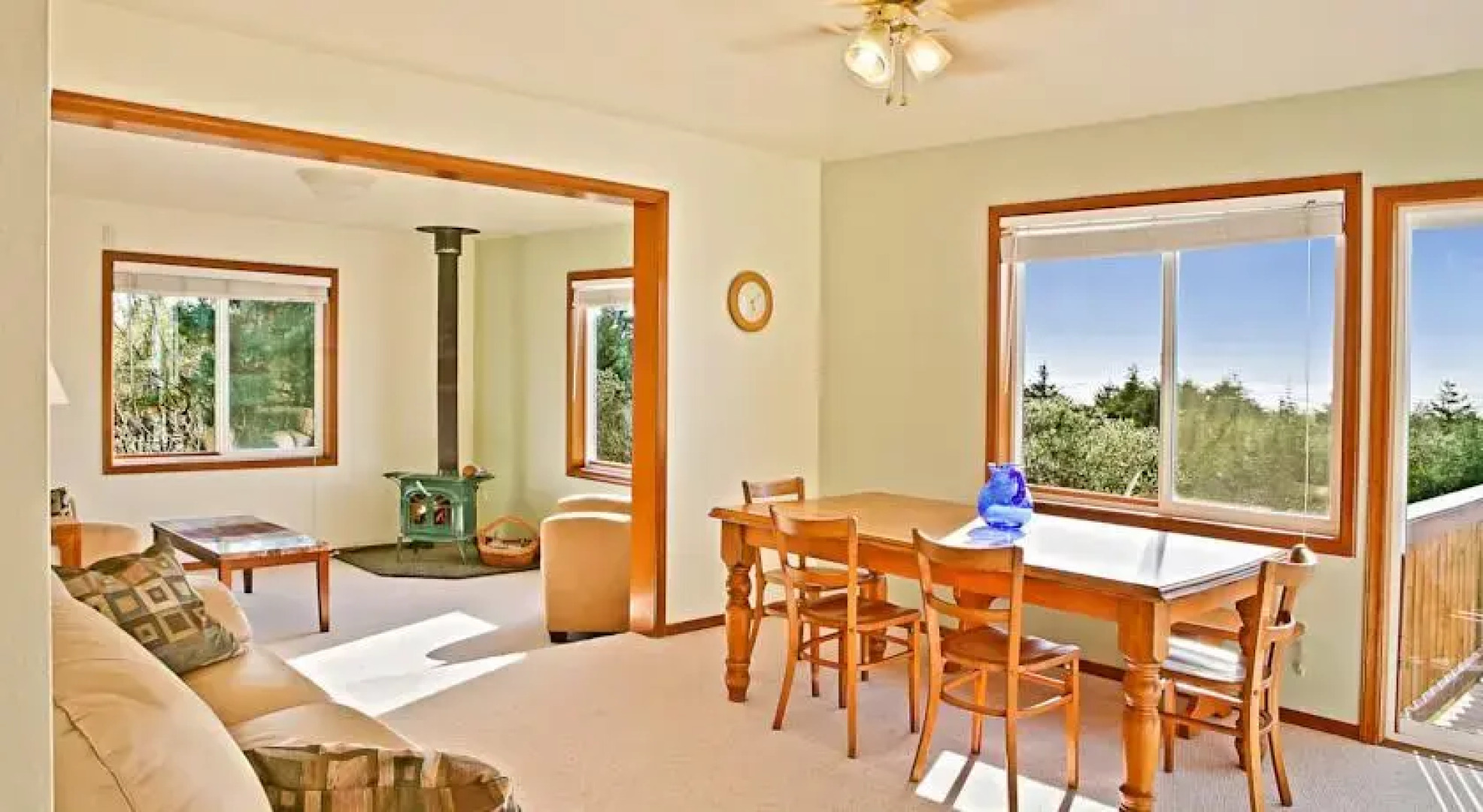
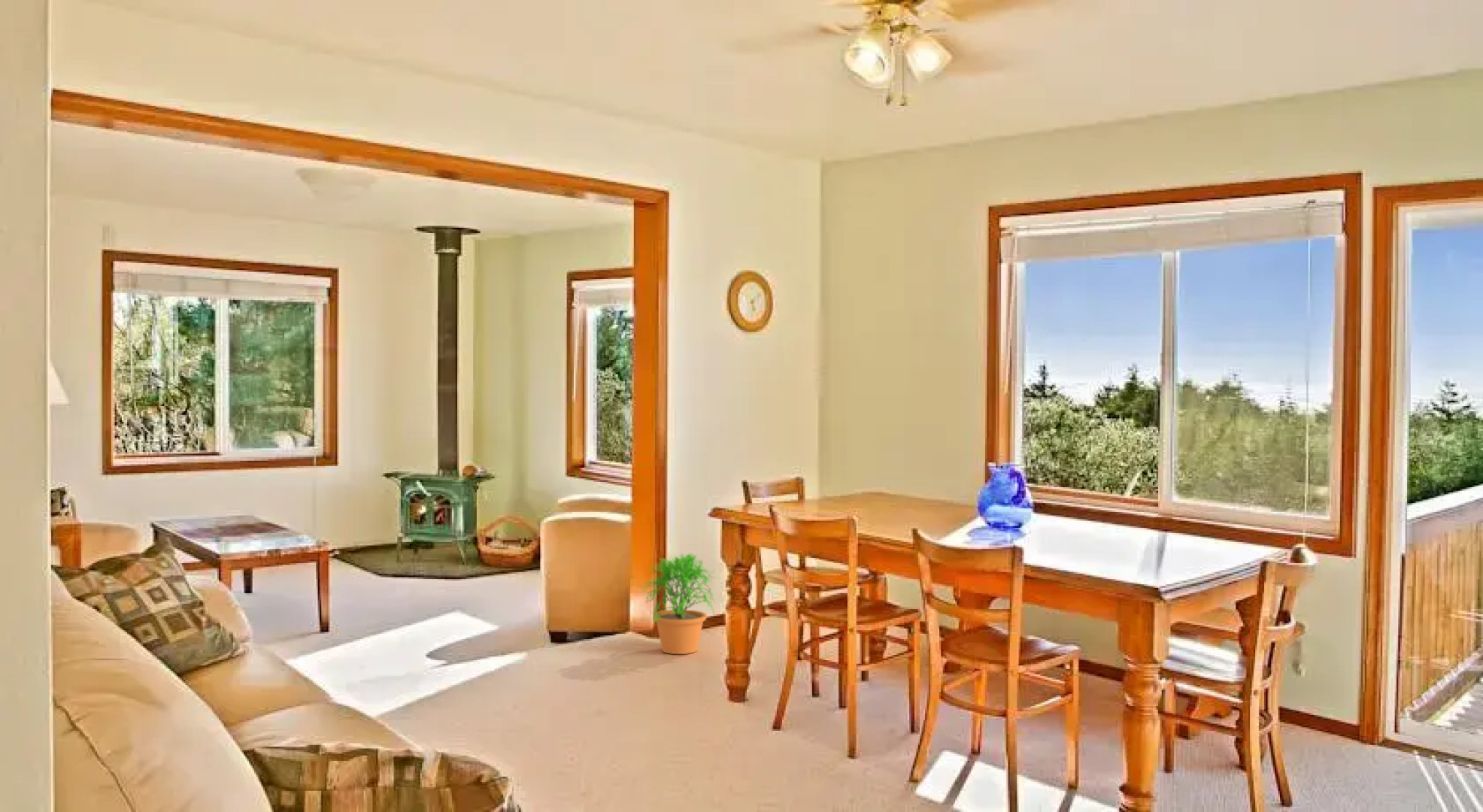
+ potted plant (679, 600)
